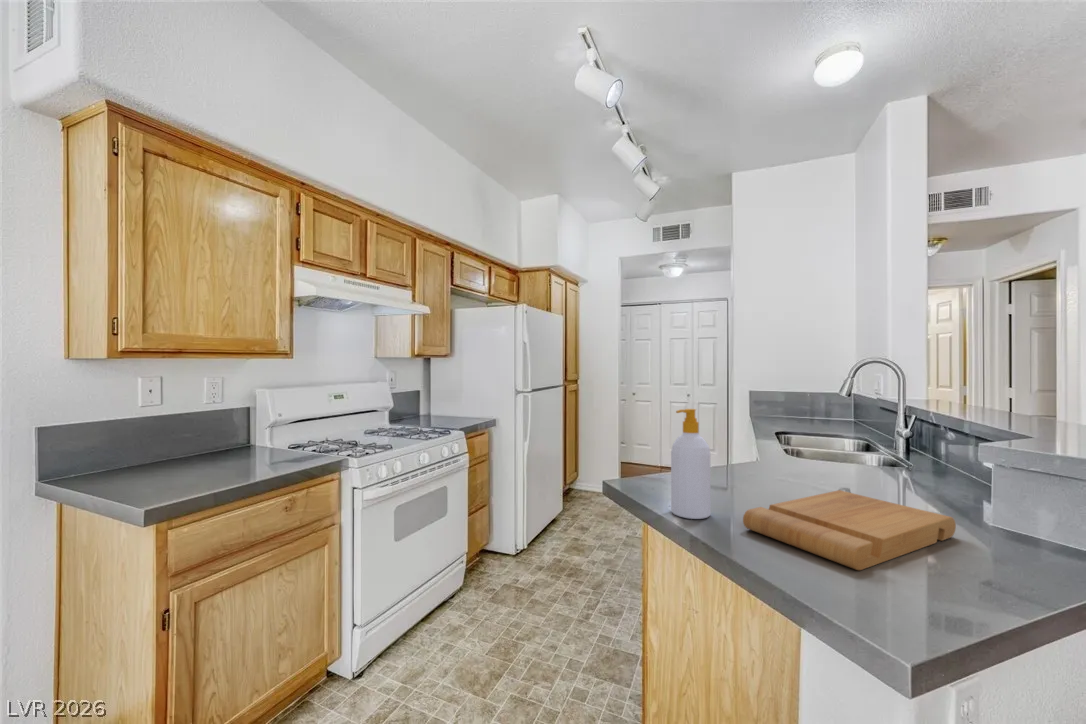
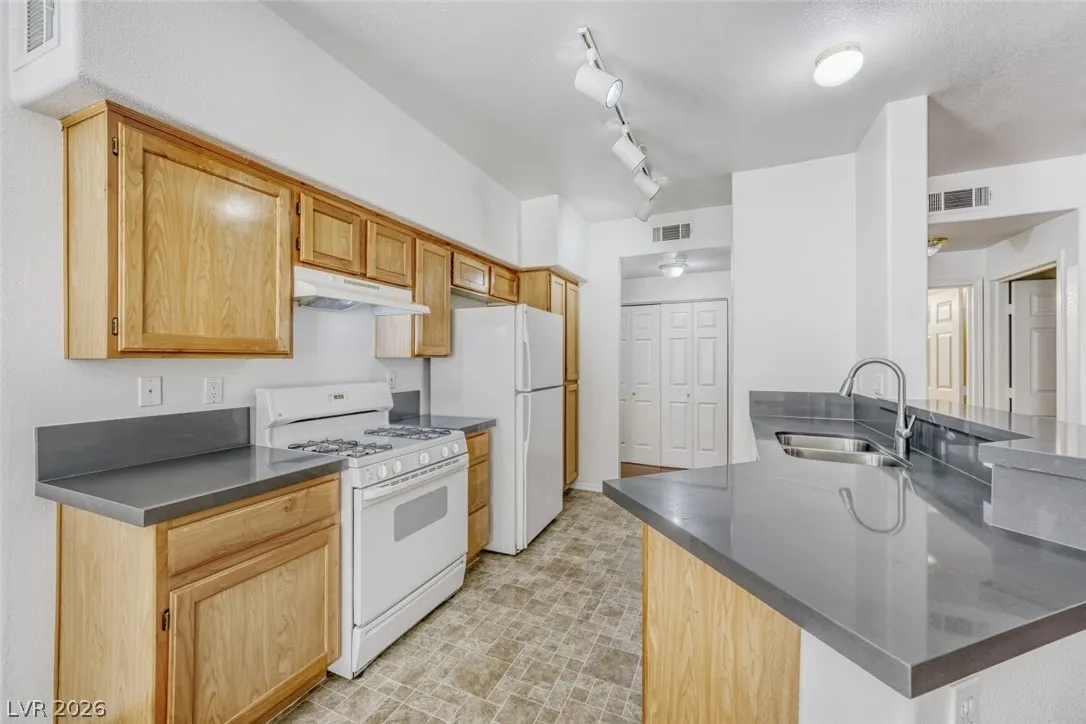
- soap bottle (689, 461)
- cutting board (847, 523)
